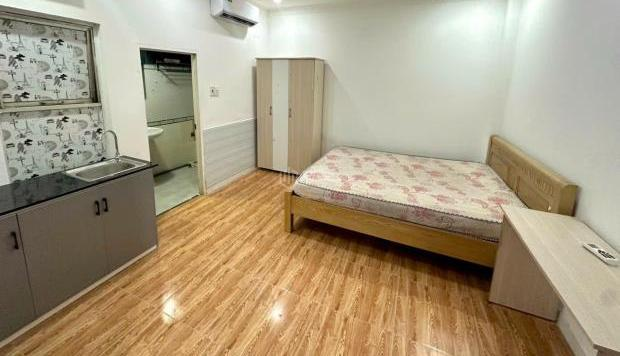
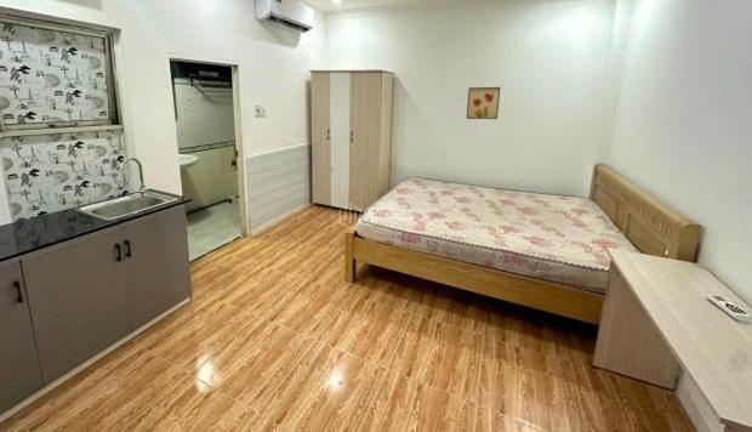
+ wall art (483, 103)
